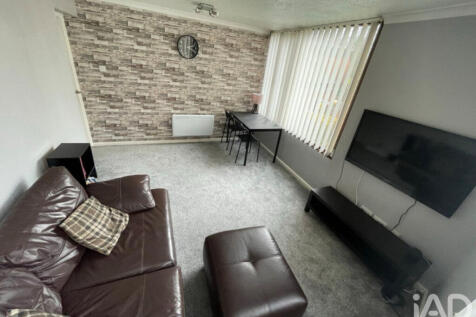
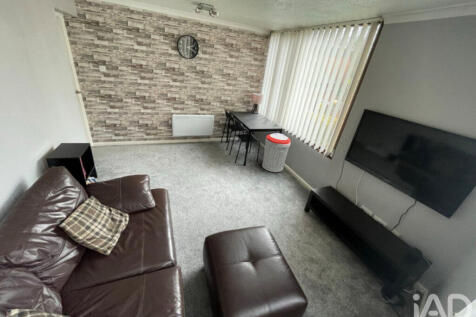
+ trash can (275, 151)
